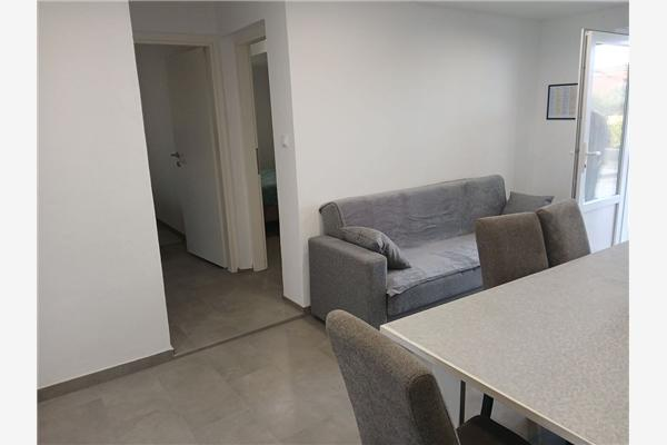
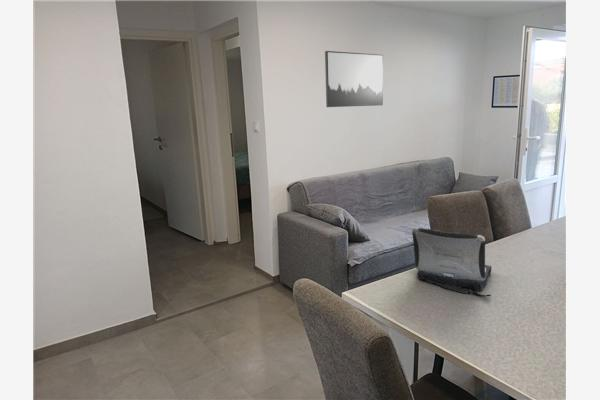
+ wall art (355, 79)
+ laptop (454, 251)
